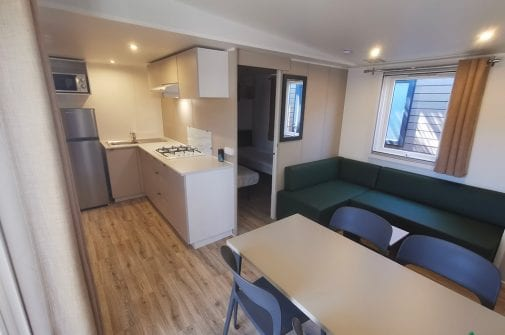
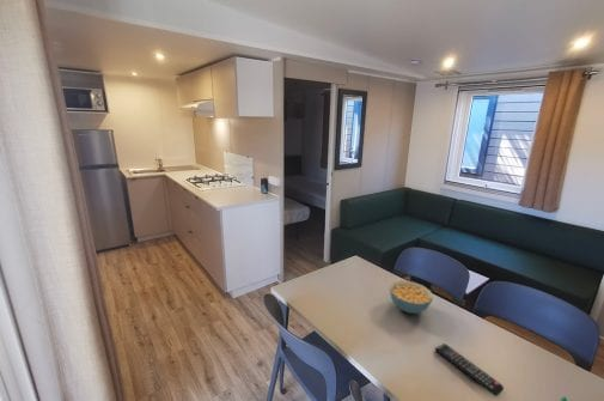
+ remote control (466, 366)
+ cereal bowl (409, 299)
